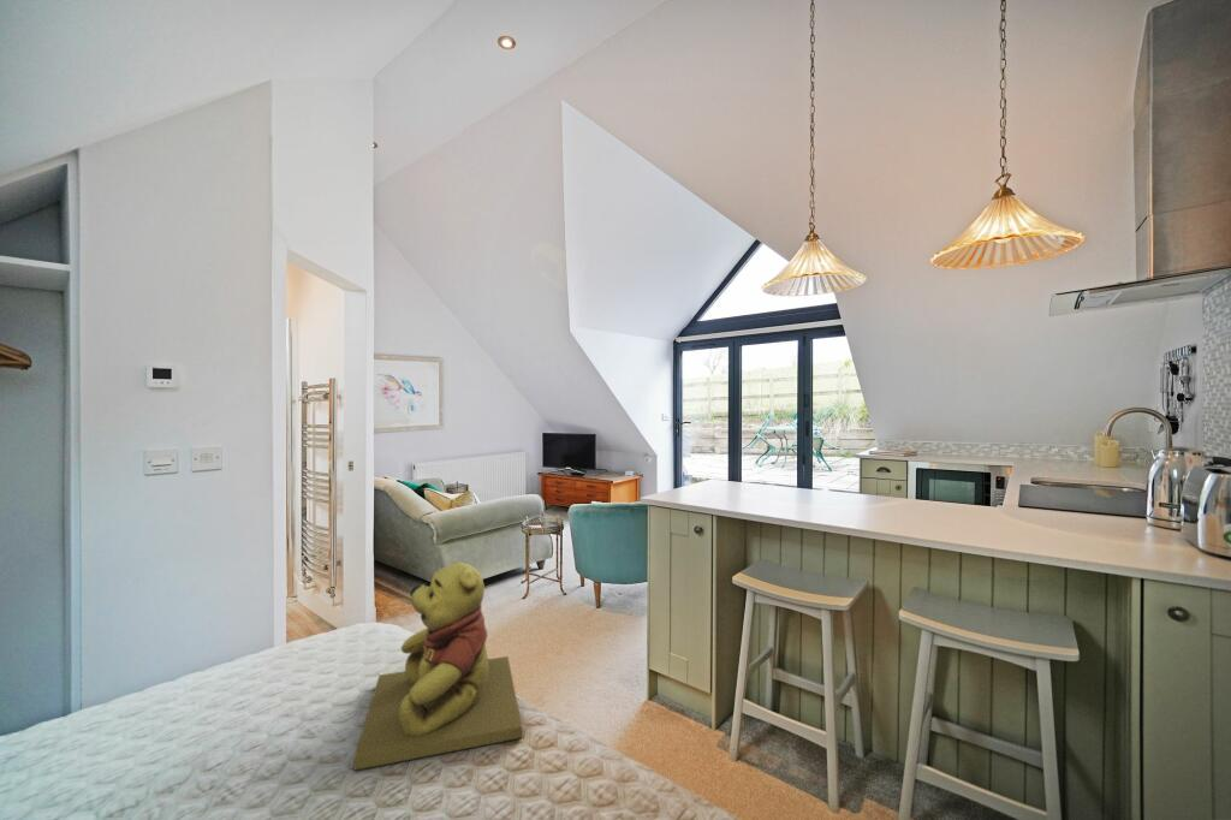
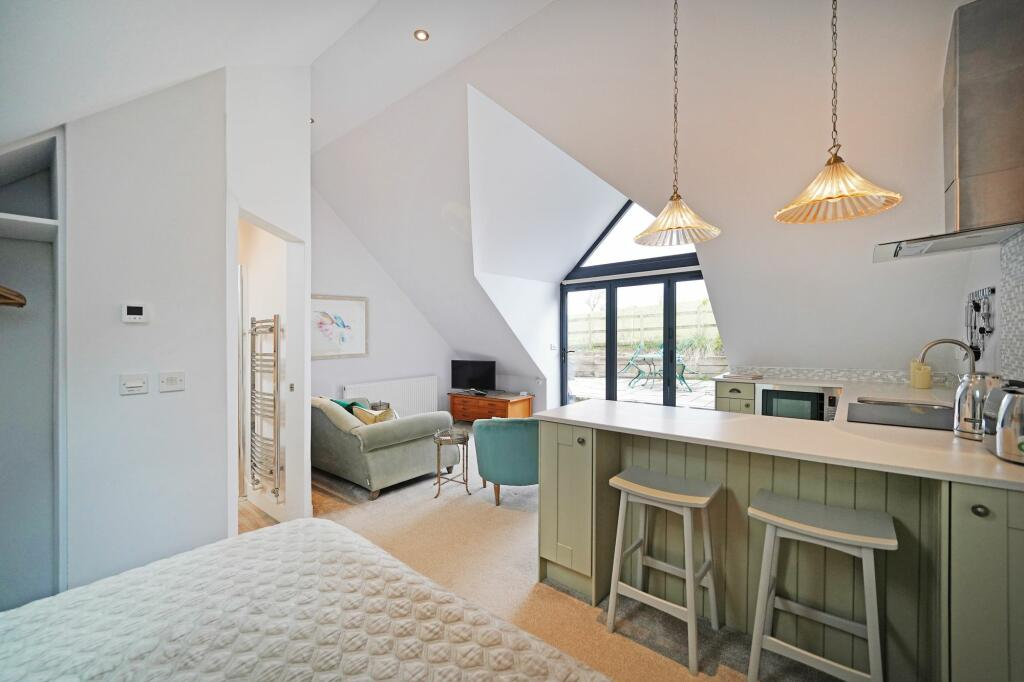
- teddy bear (444, 636)
